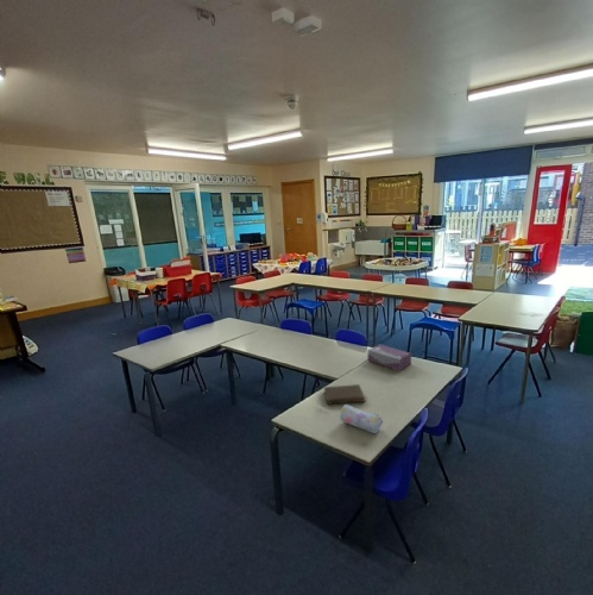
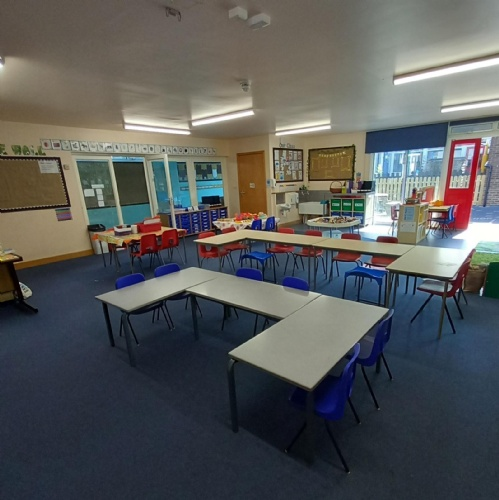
- hardcover book (345, 396)
- tissue box (389, 356)
- pencil case (360, 418)
